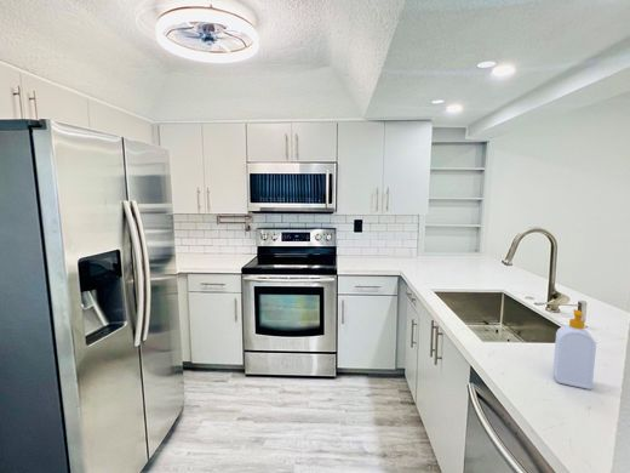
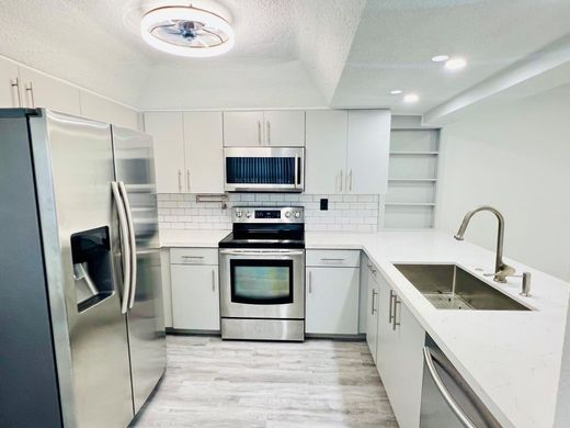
- soap bottle (574, 346)
